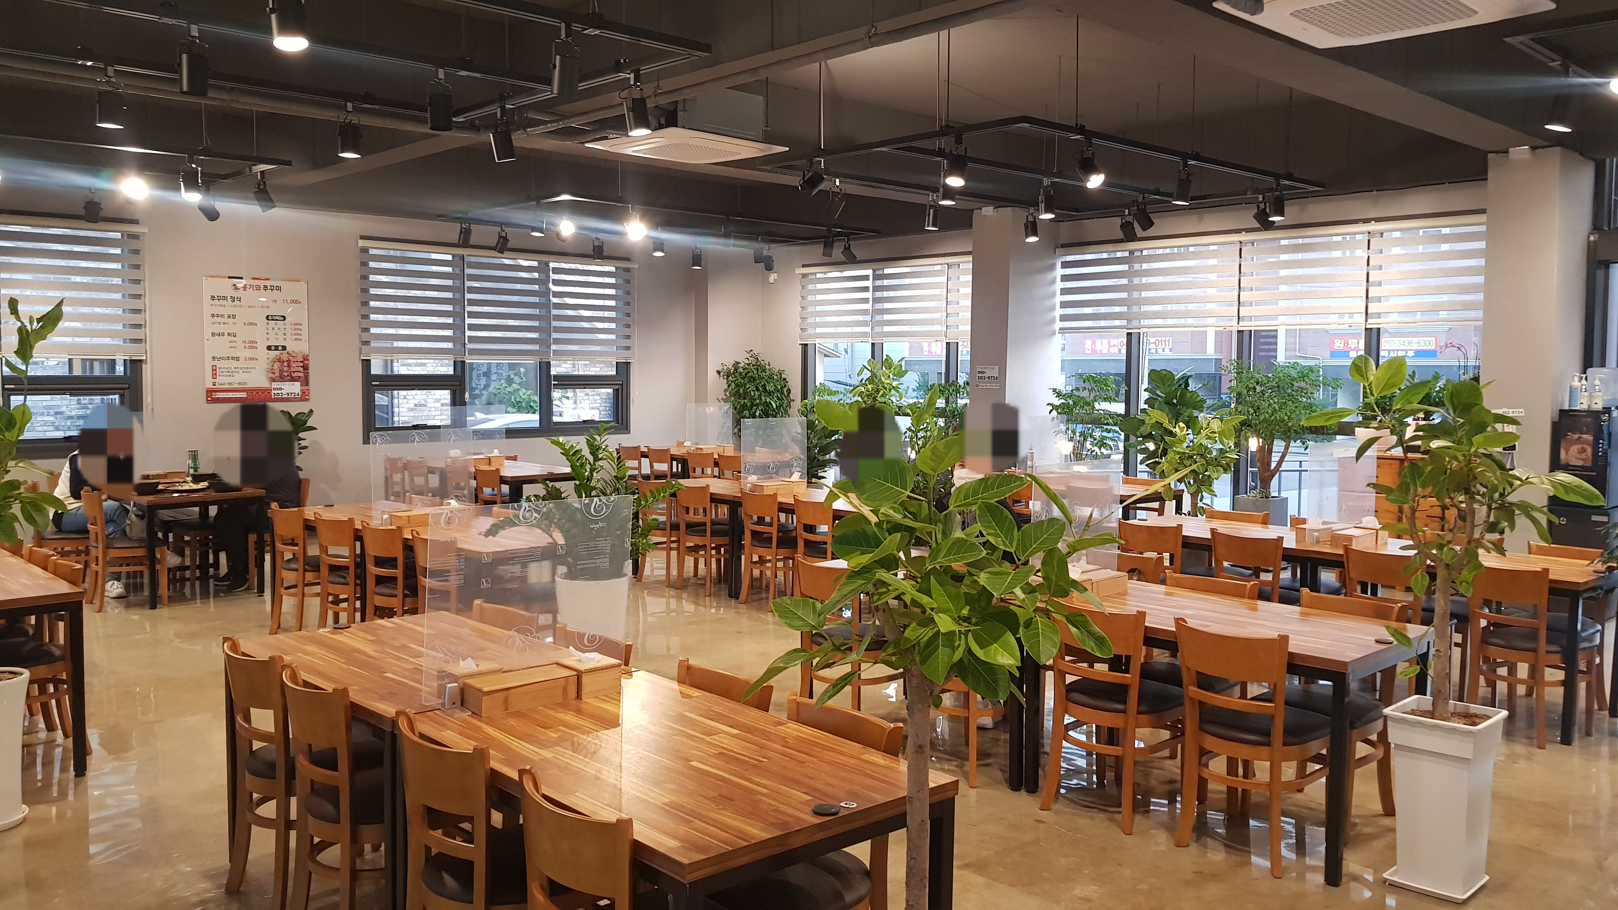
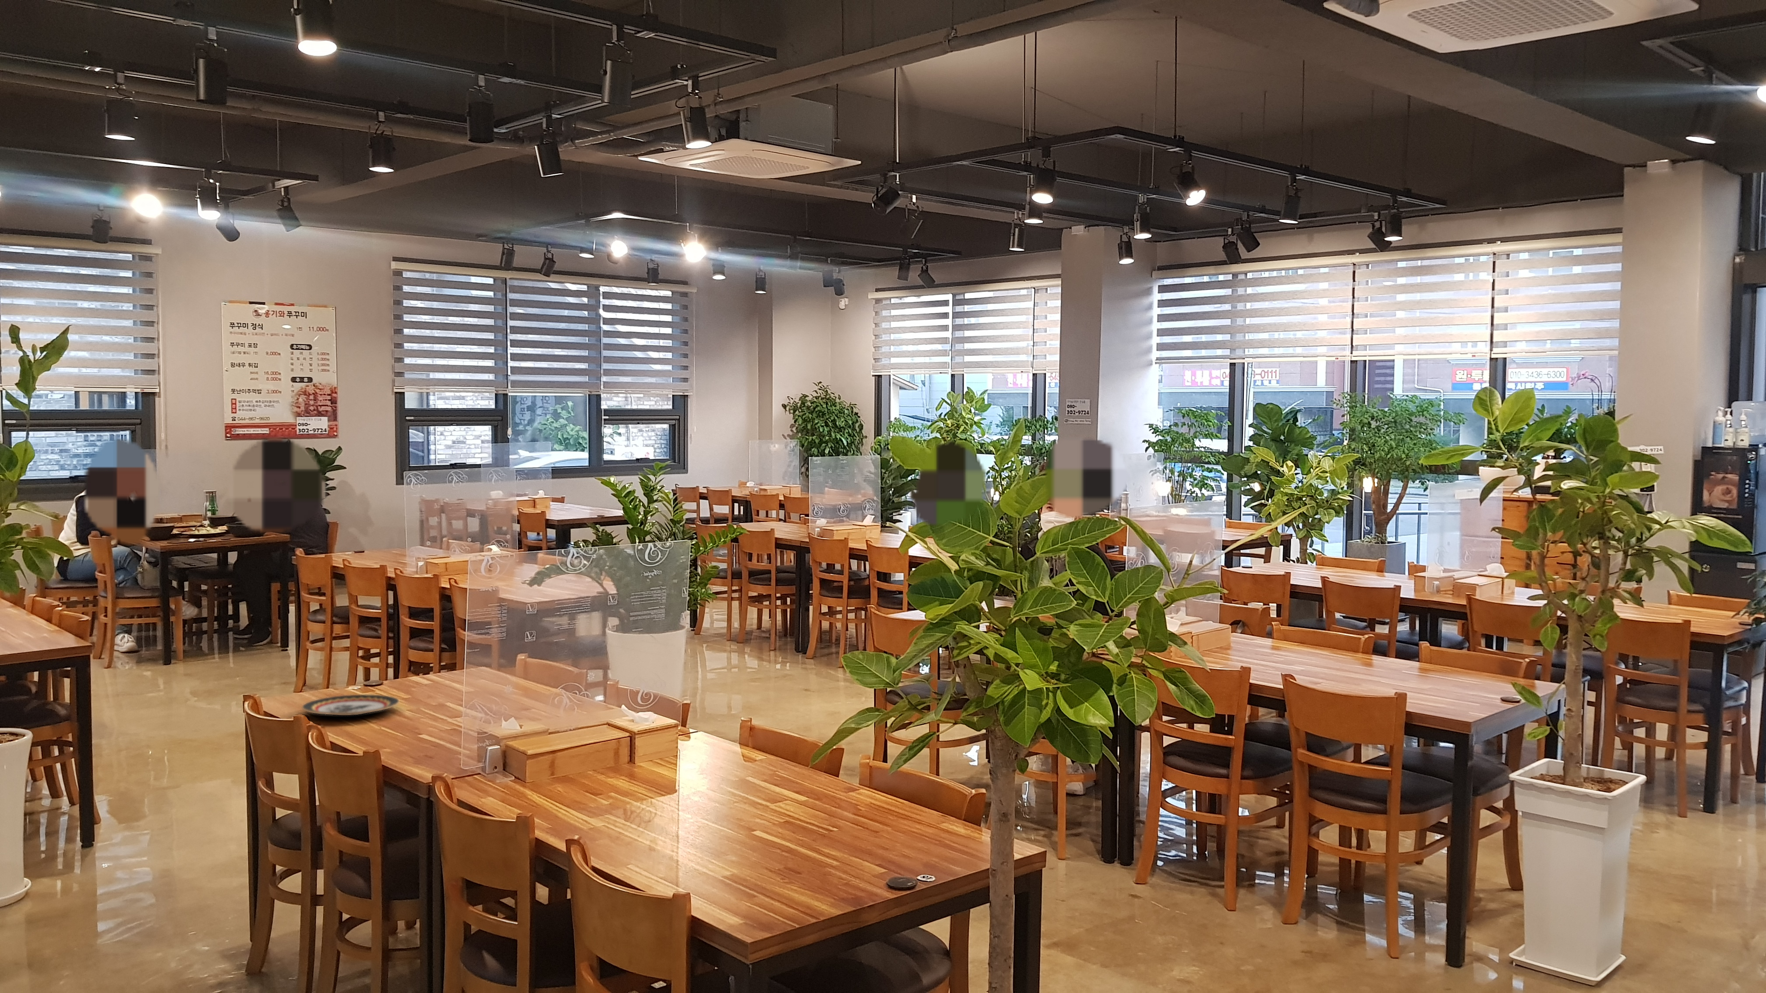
+ plate (352, 707)
